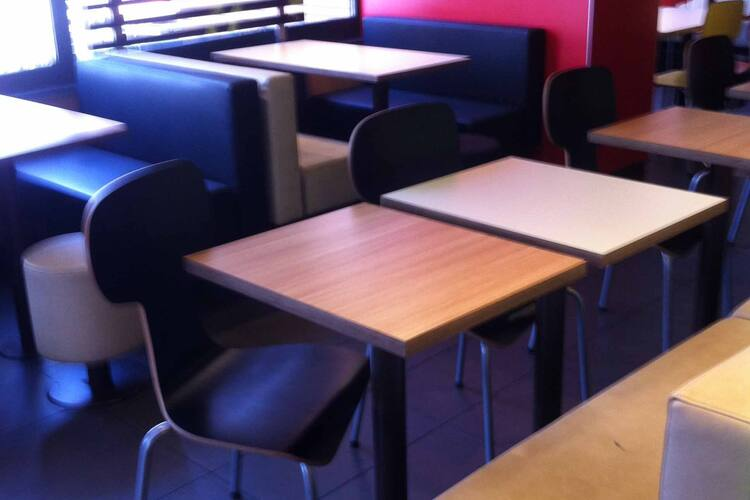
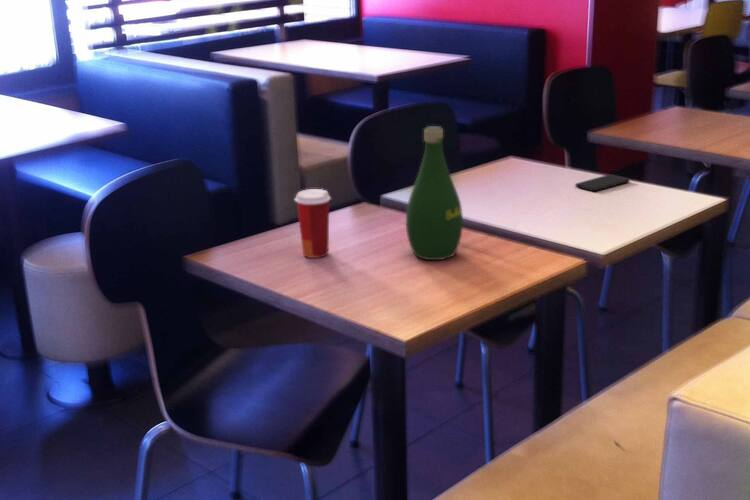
+ bottle (434, 191)
+ paper cup (313, 223)
+ smartphone (602, 182)
